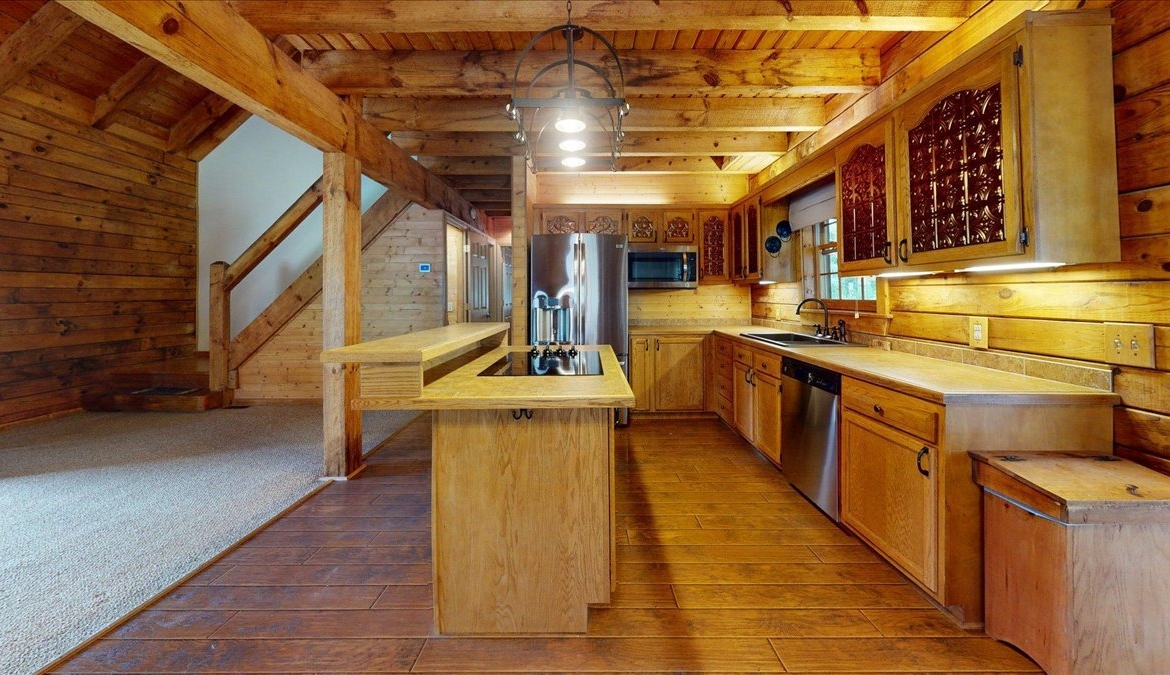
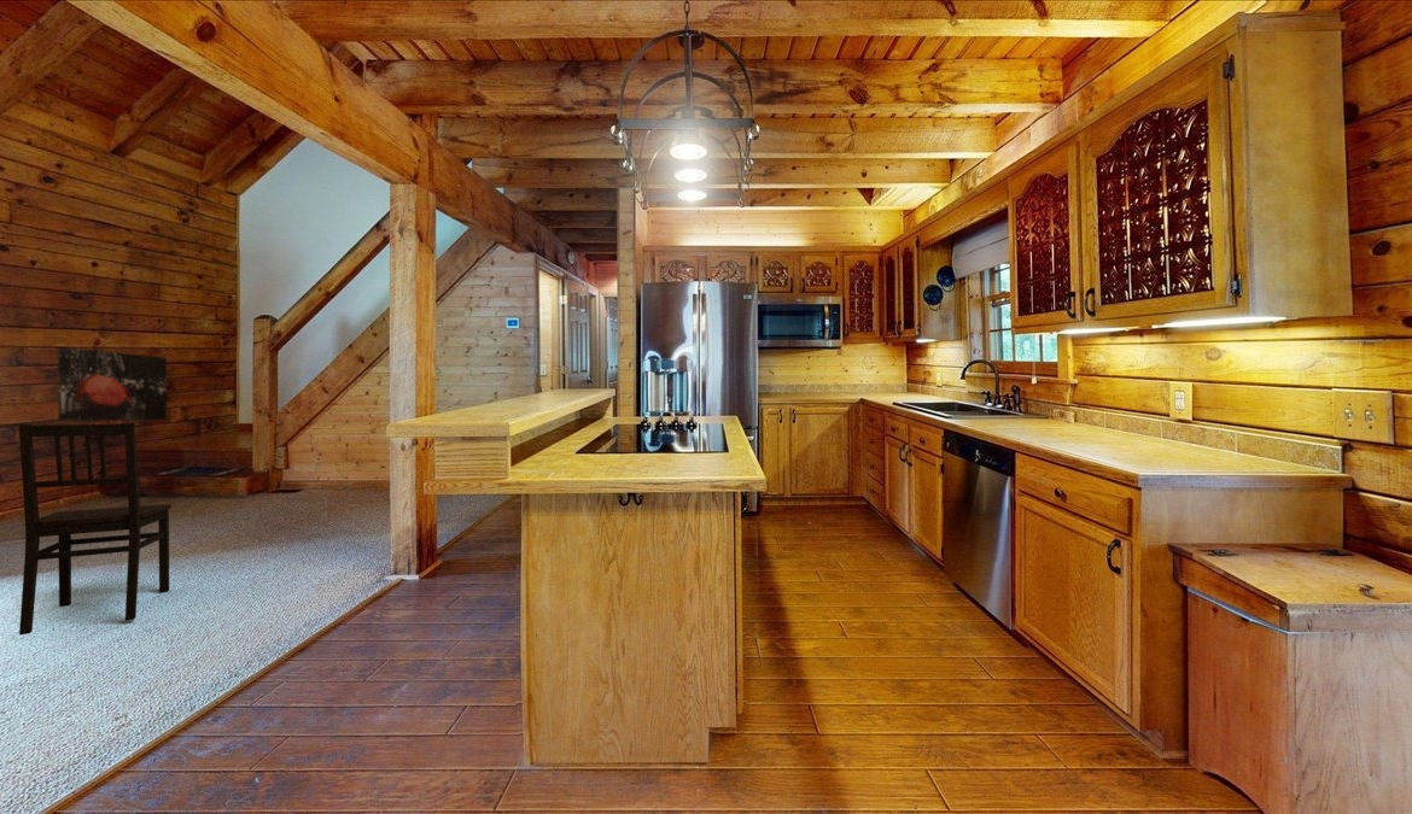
+ wall art (117, 386)
+ dining chair (99, 517)
